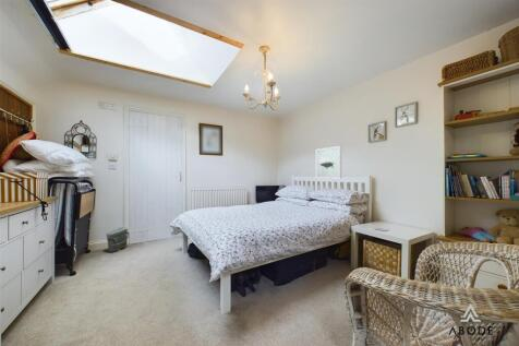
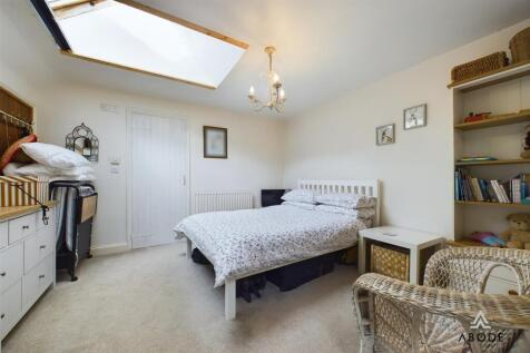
- bag (118, 239)
- wall art (327, 163)
